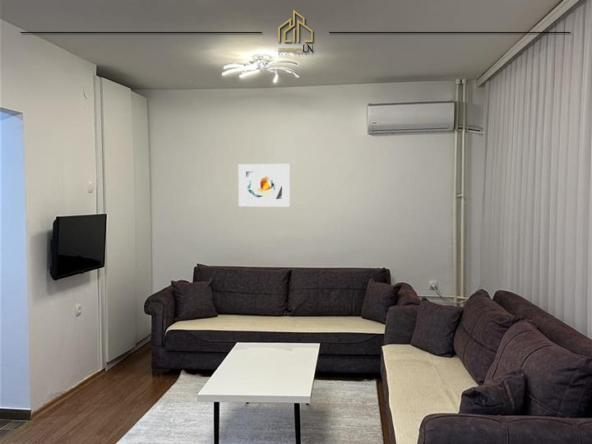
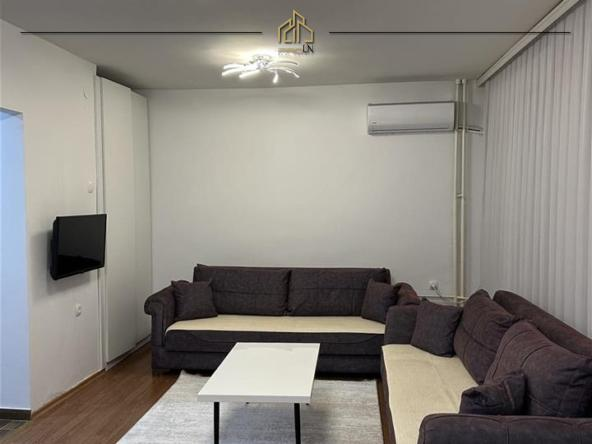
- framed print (264, 185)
